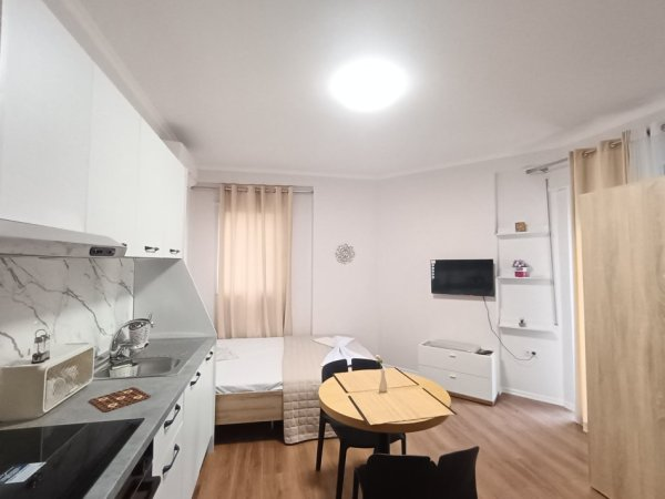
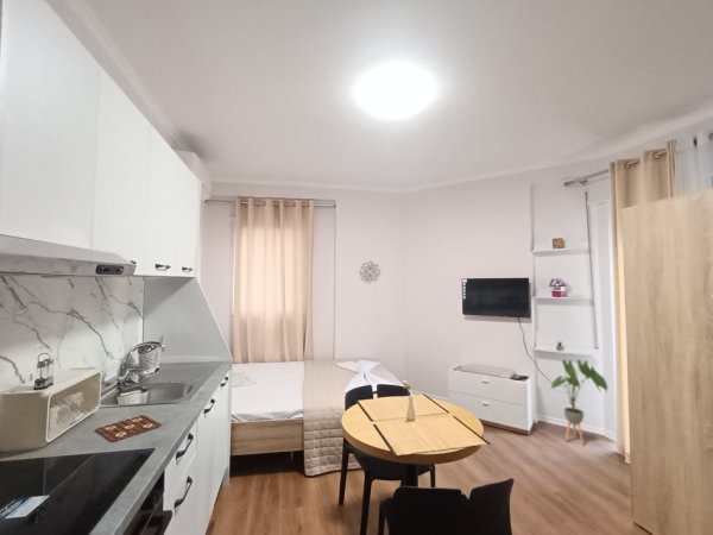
+ house plant (576, 399)
